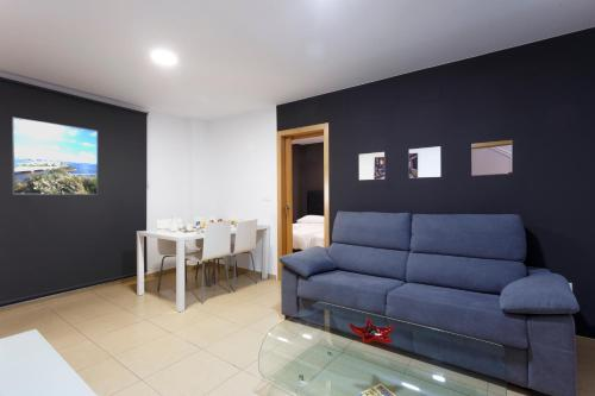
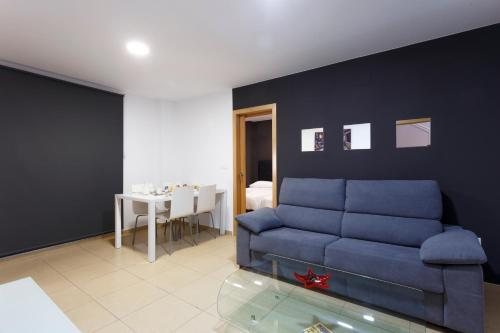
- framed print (58, 159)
